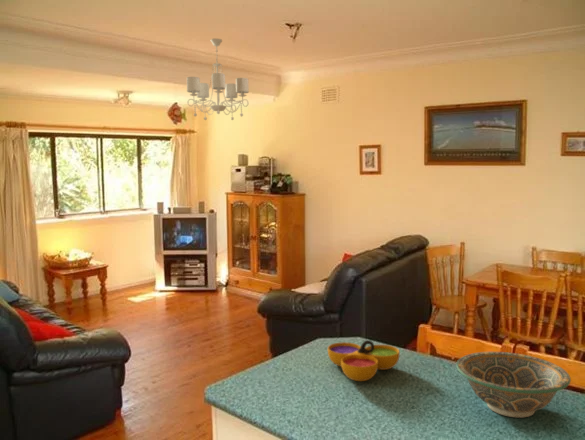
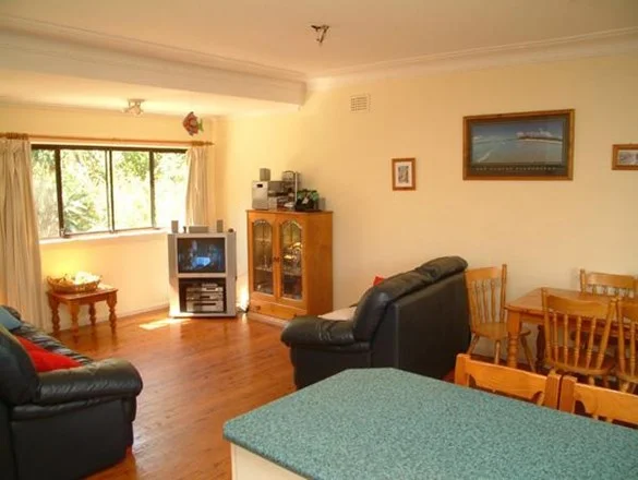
- decorative bowl (361, 357)
- bowl (510, 388)
- chandelier (217, 78)
